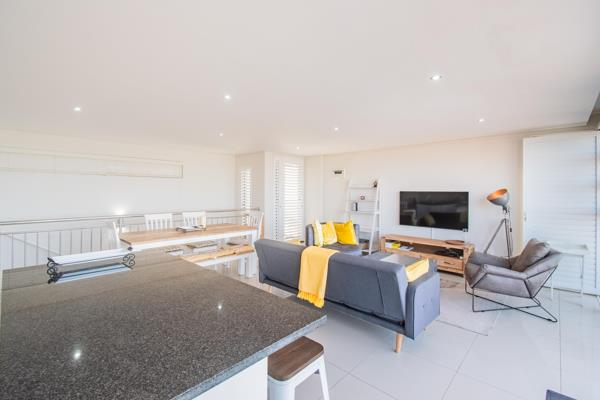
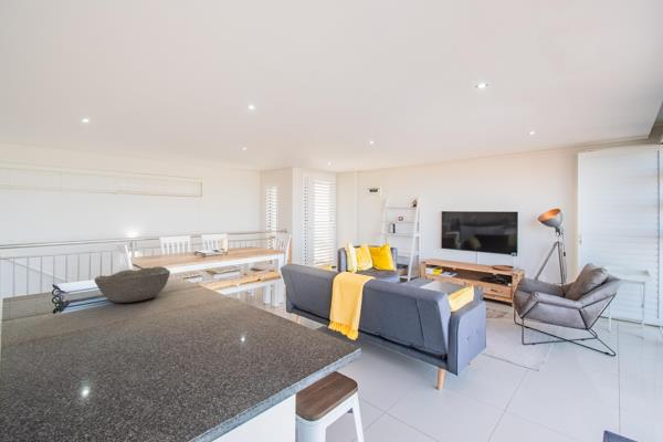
+ bowl (134, 284)
